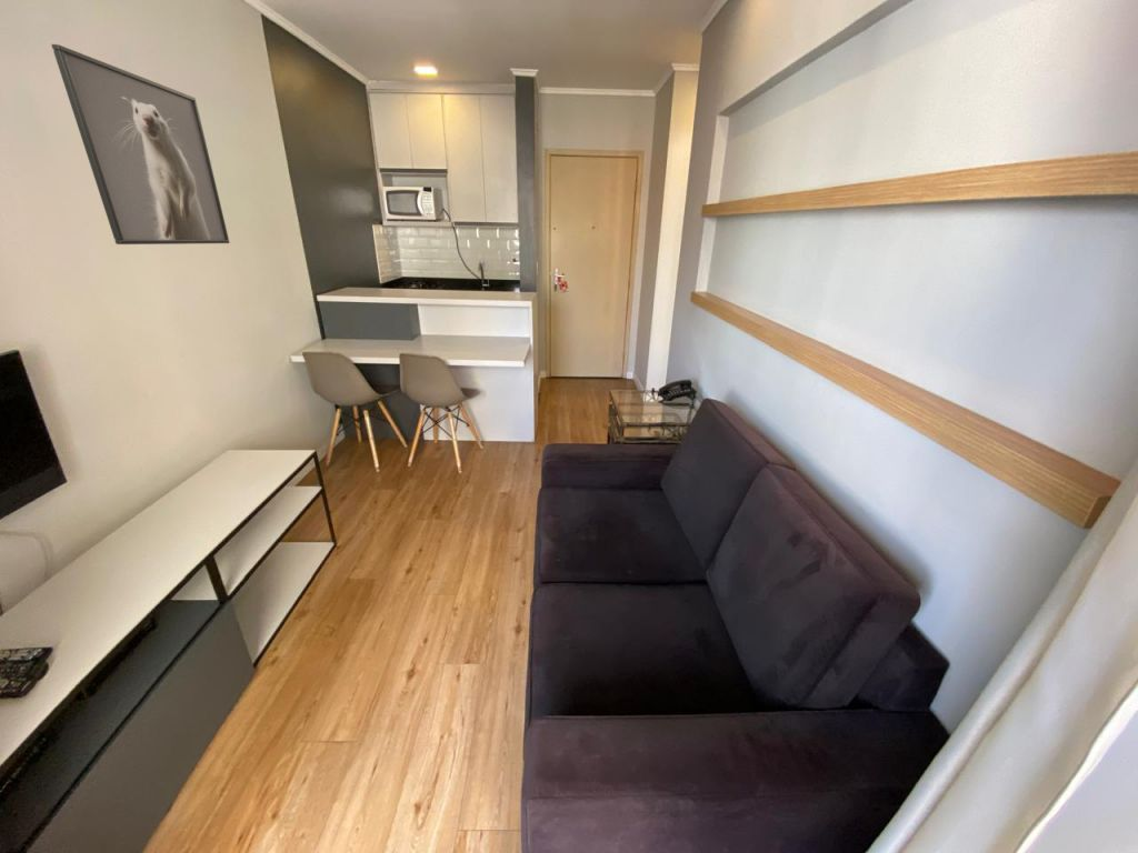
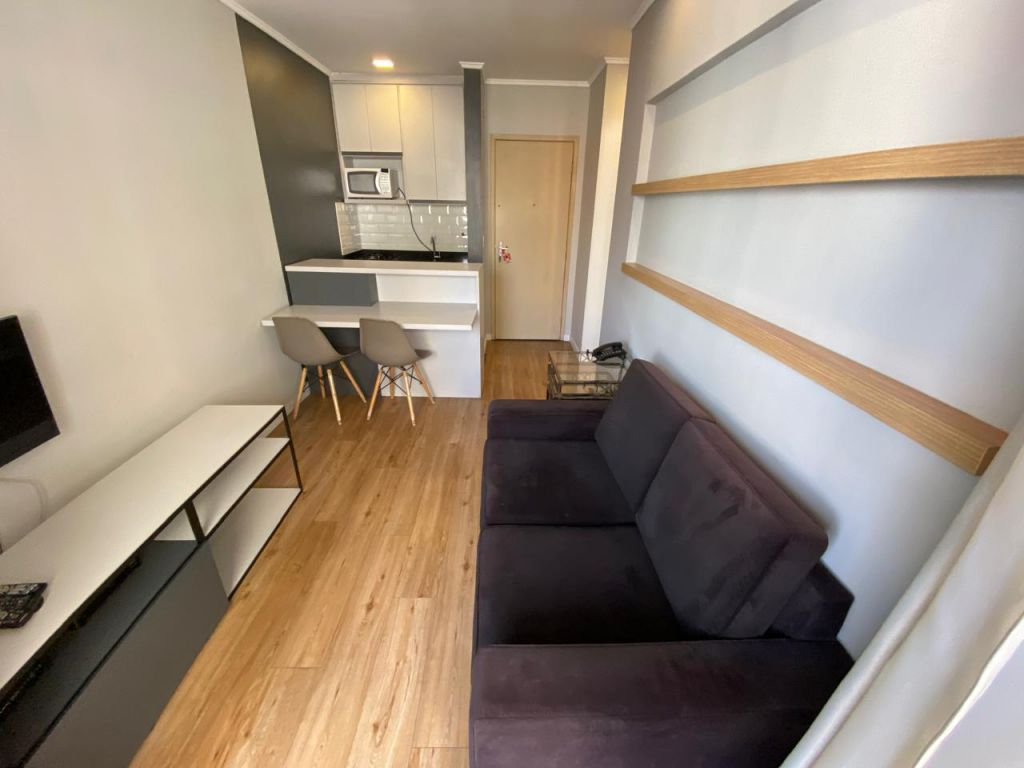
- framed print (159, 164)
